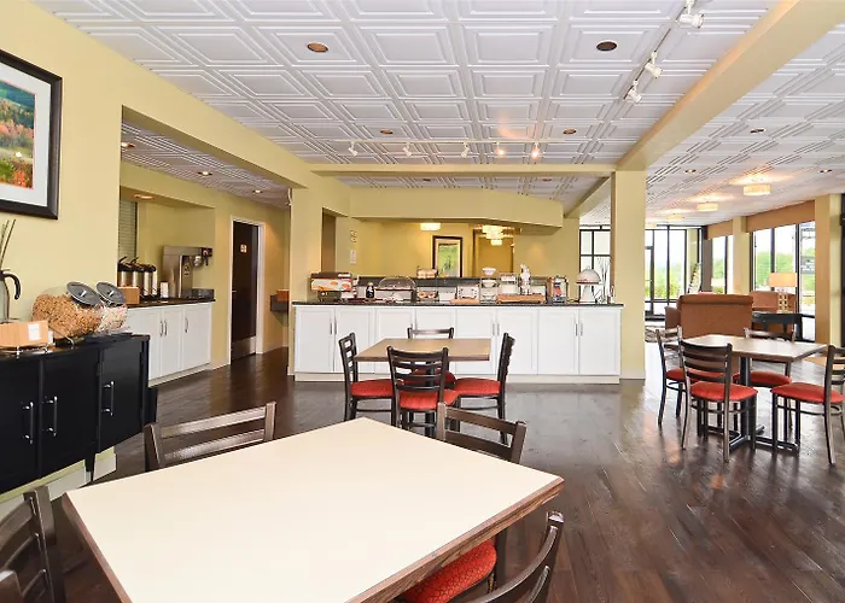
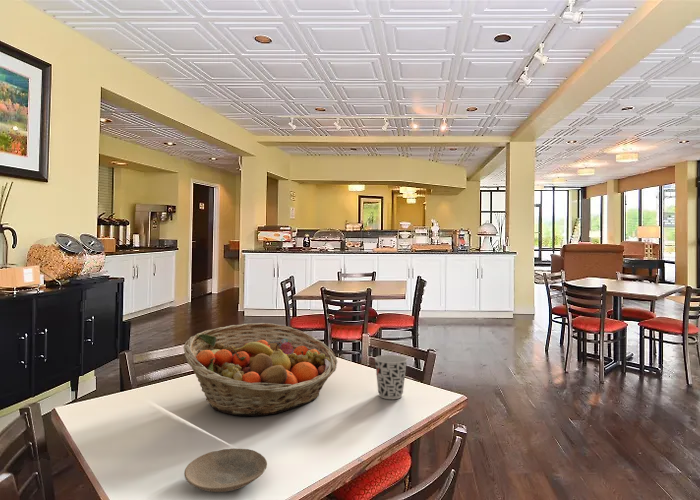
+ cup (390, 377)
+ plate (226, 472)
+ fruit basket (263, 364)
